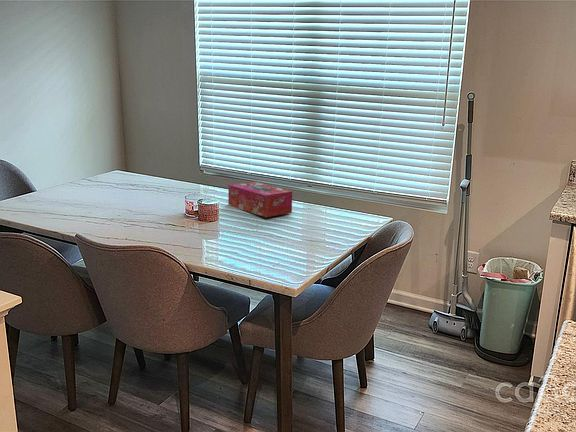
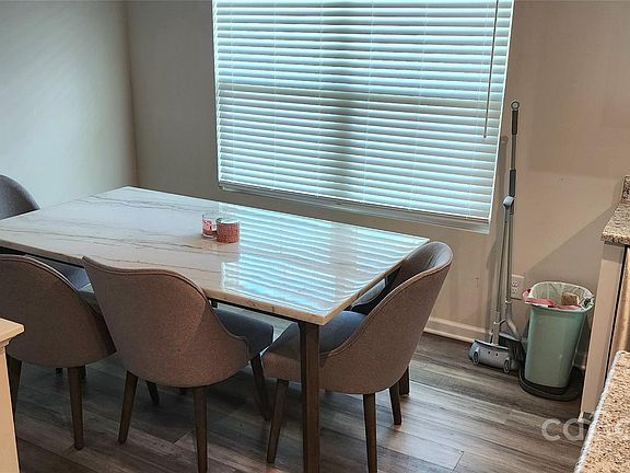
- tissue box (259, 198)
